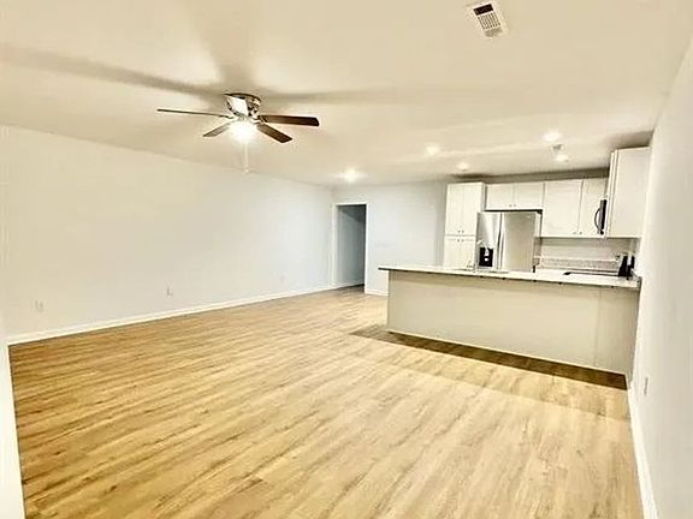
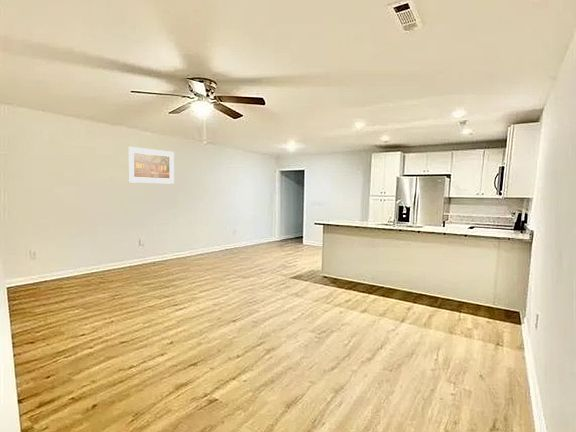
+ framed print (152, 166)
